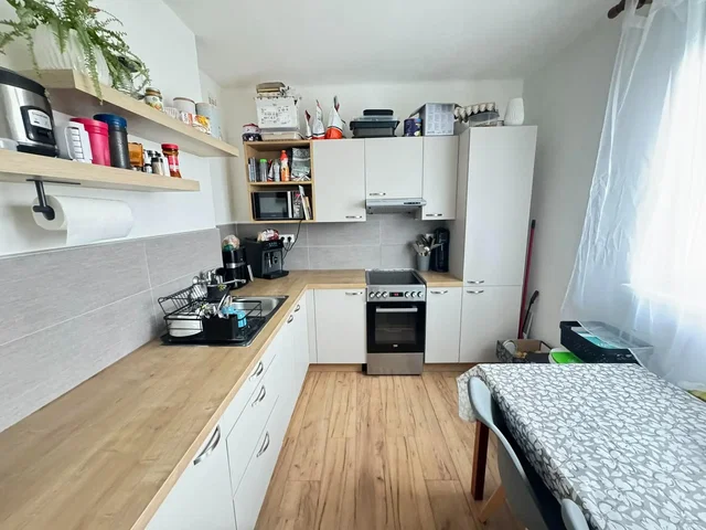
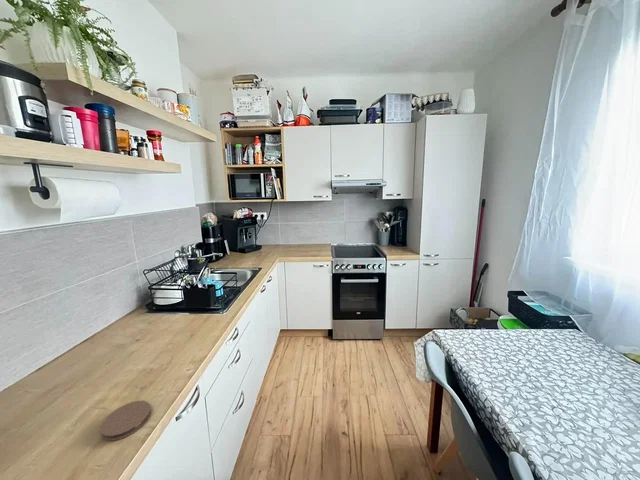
+ coaster (126, 419)
